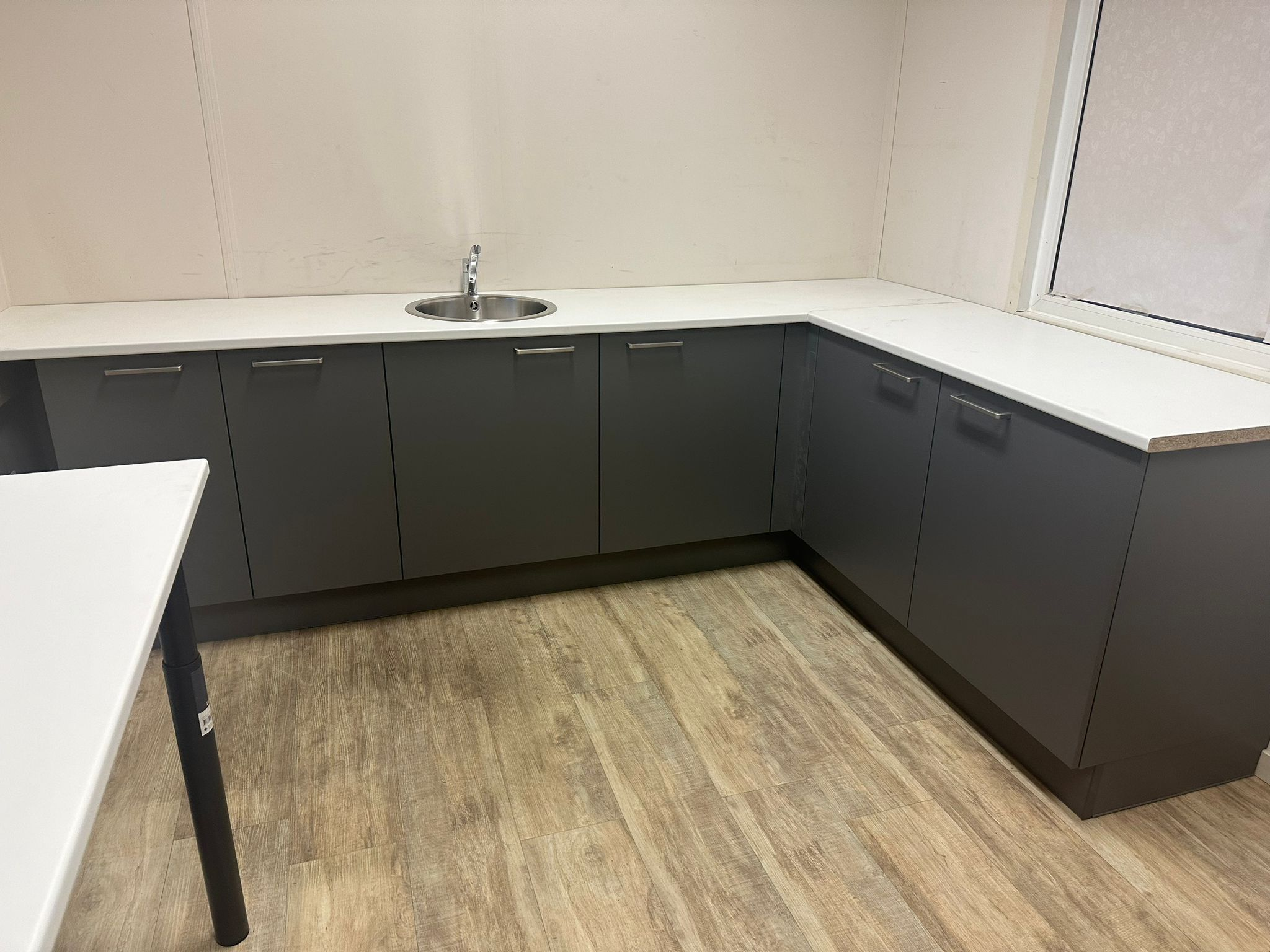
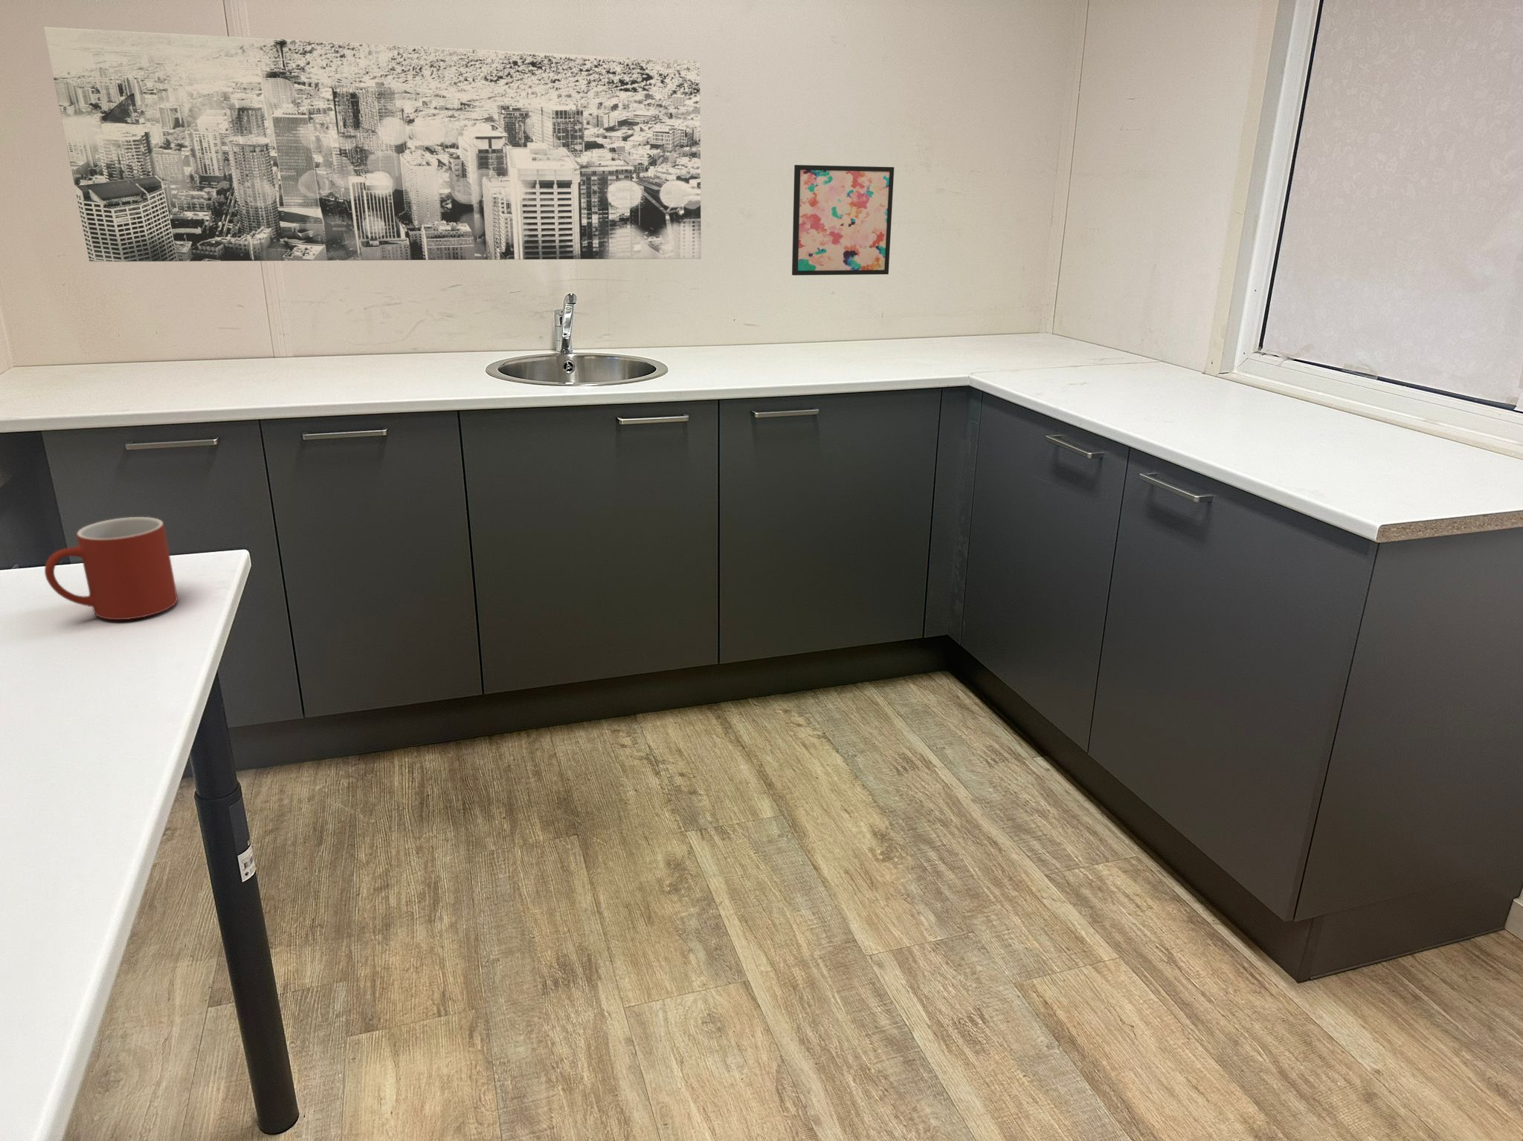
+ mug (112, 572)
+ wall art (843, 221)
+ wall art (410, 156)
